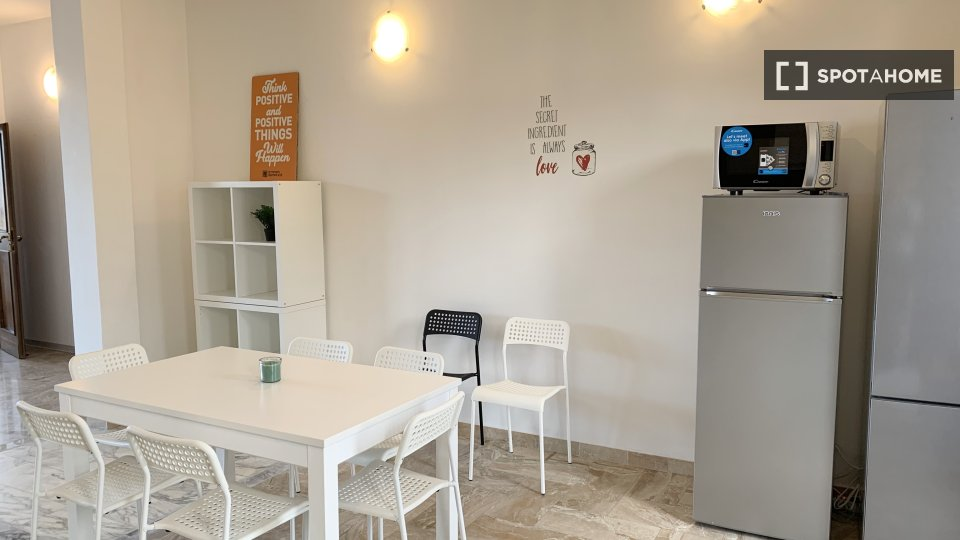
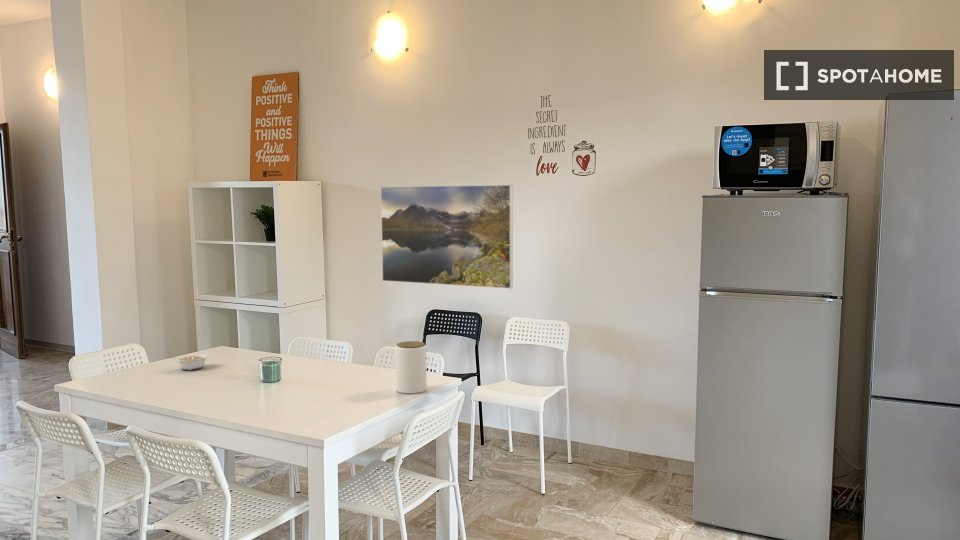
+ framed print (444, 235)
+ legume (191, 361)
+ jar (411, 366)
